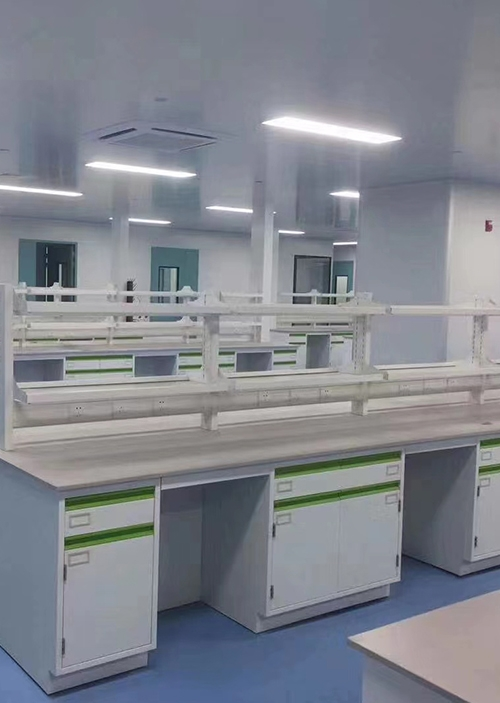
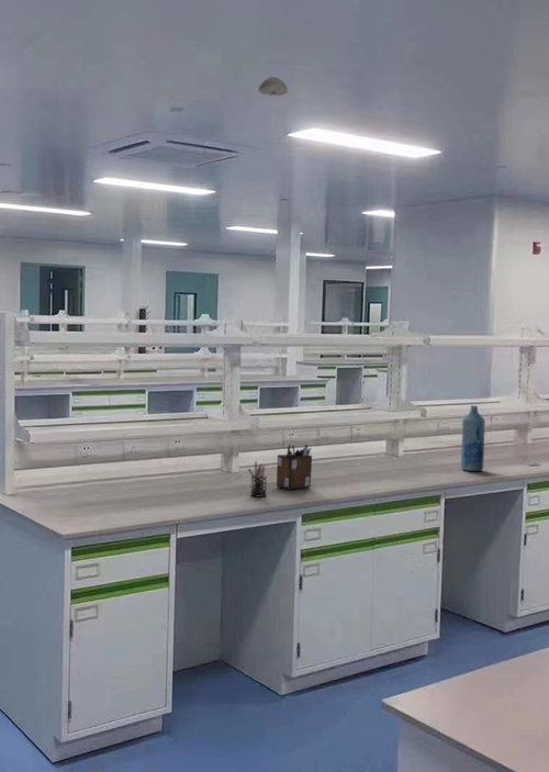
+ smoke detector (273, 85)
+ desk organizer (294, 465)
+ pen holder (256, 479)
+ bottle (472, 437)
